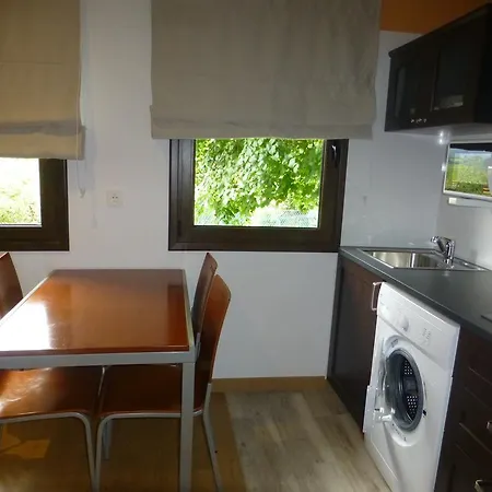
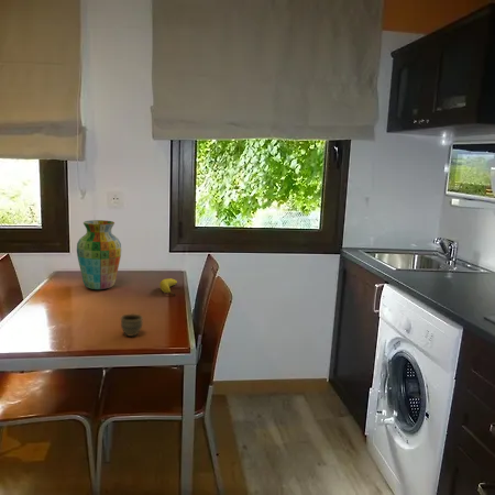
+ vase (99, 254)
+ fruit (168, 284)
+ cup (131, 323)
